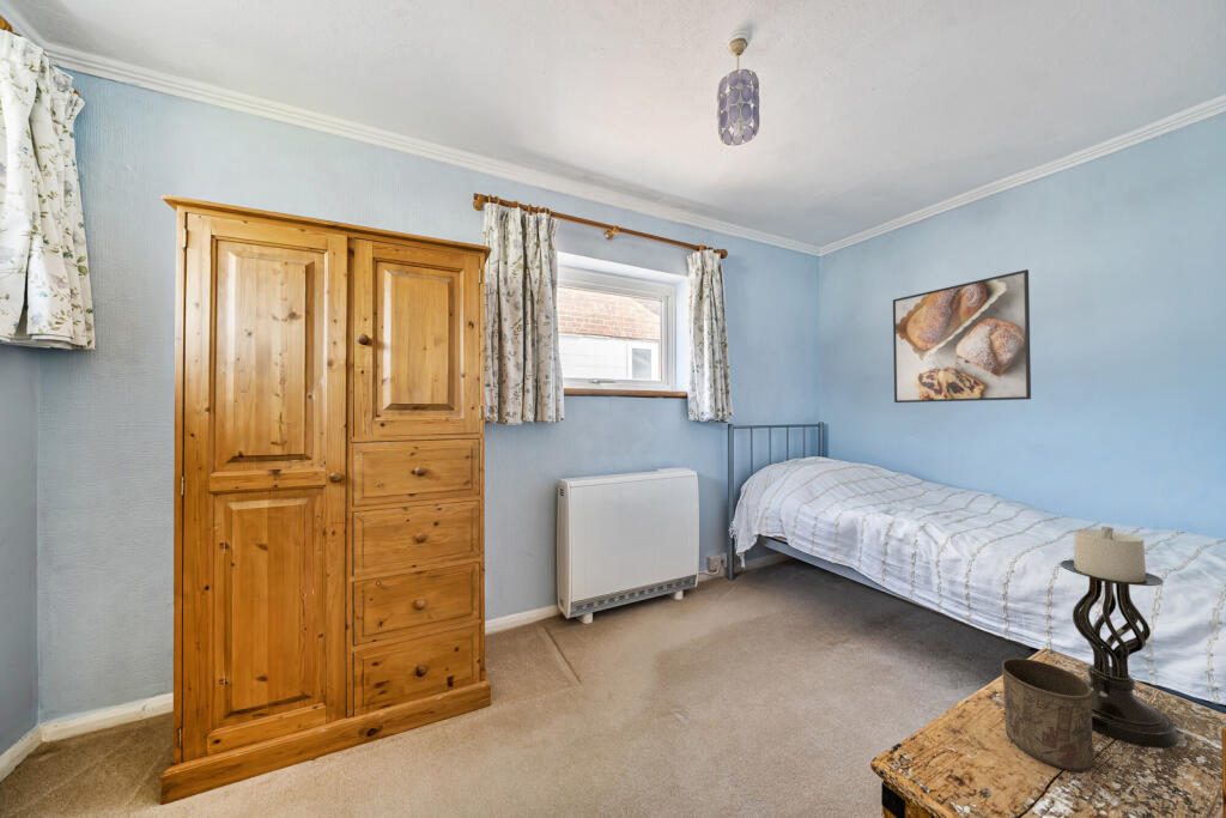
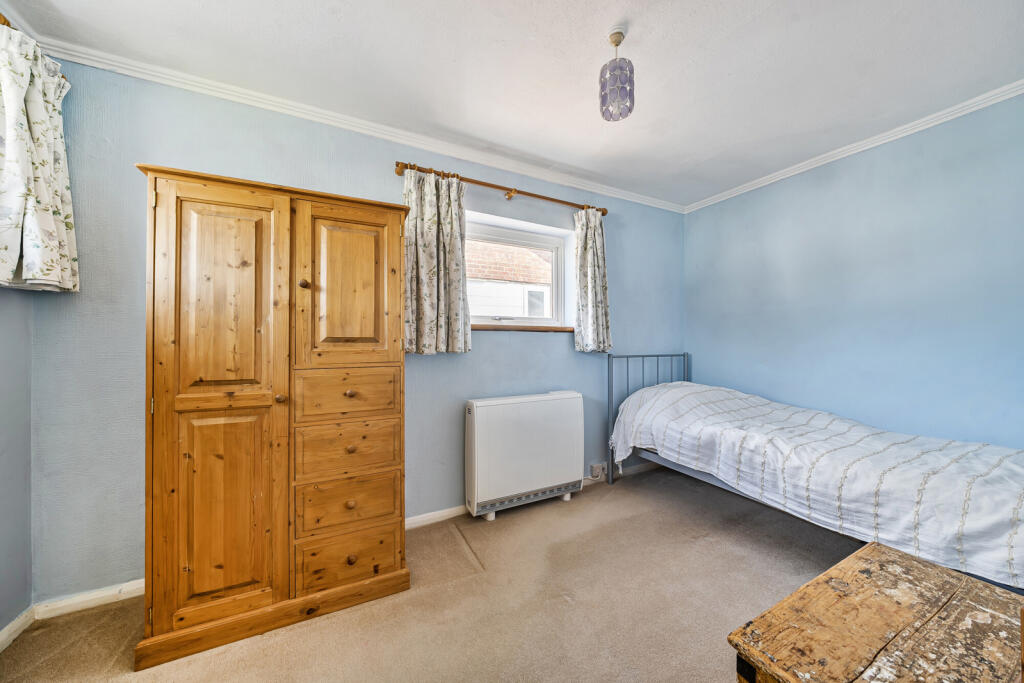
- cup (1044, 710)
- candle holder (1109, 622)
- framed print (953, 344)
